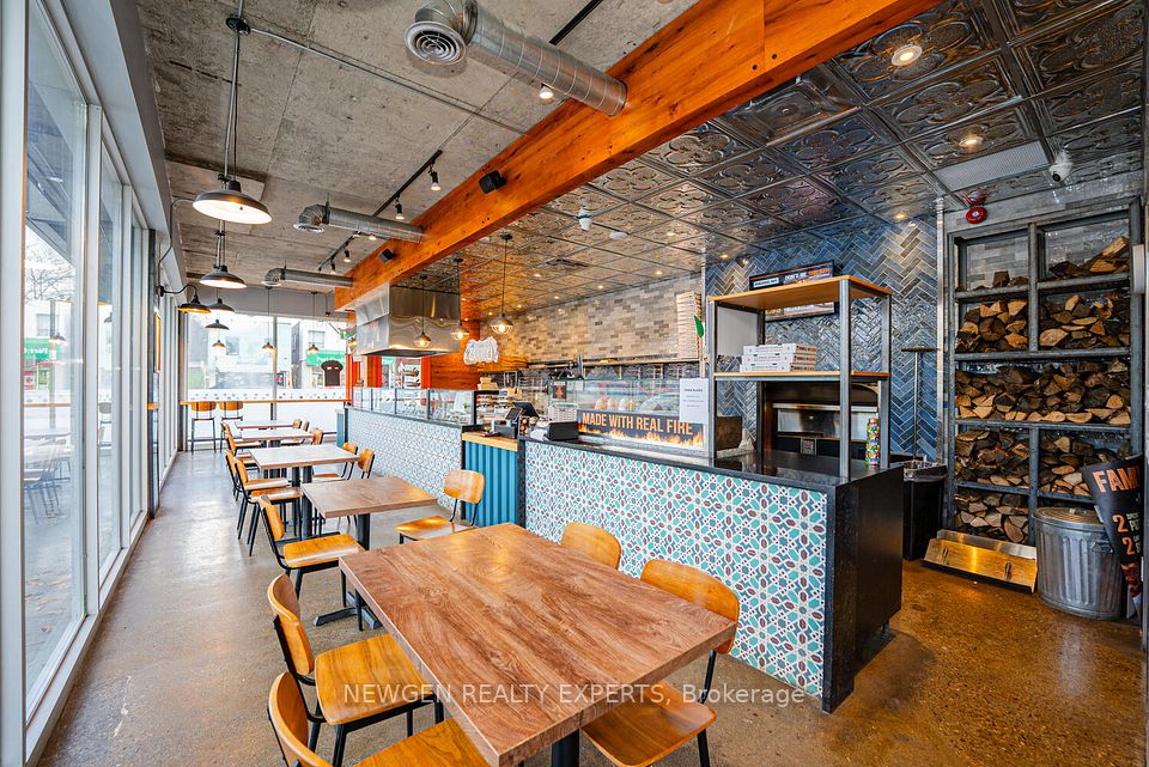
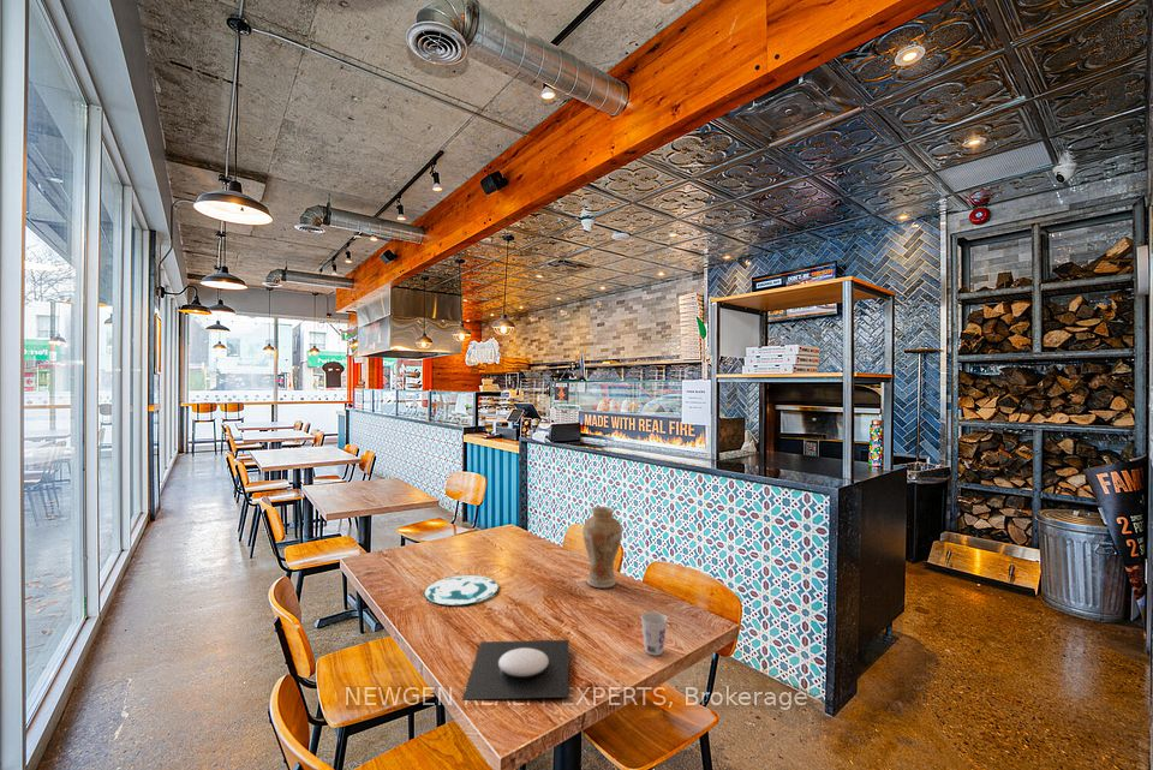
+ plate (520, 661)
+ cup (653, 633)
+ plate (461, 585)
+ vase (602, 545)
